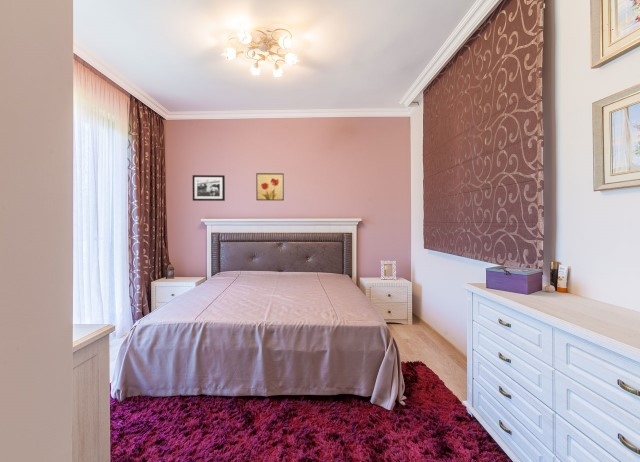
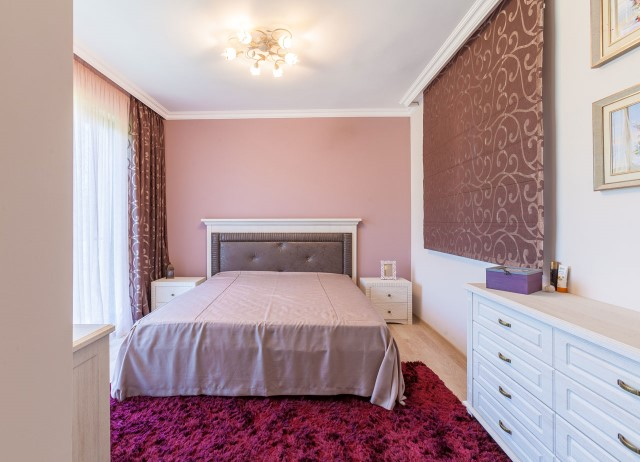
- wall art (270, 186)
- picture frame (208, 188)
